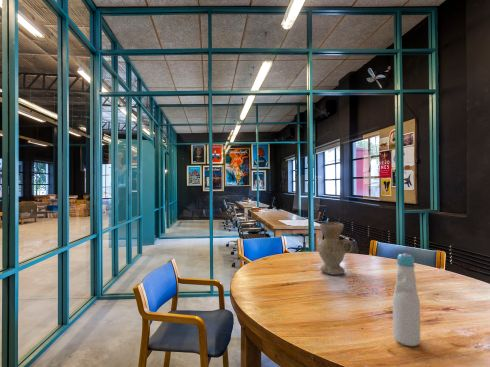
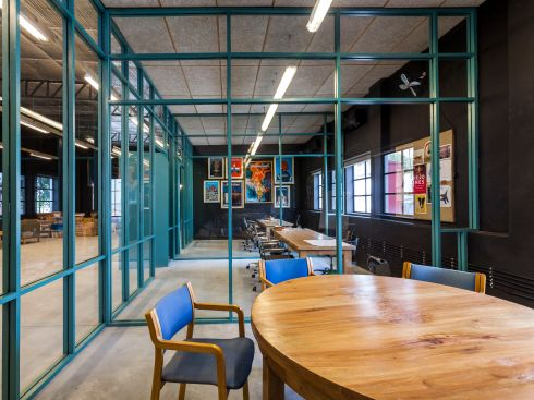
- bottle (405, 297)
- vase (335, 247)
